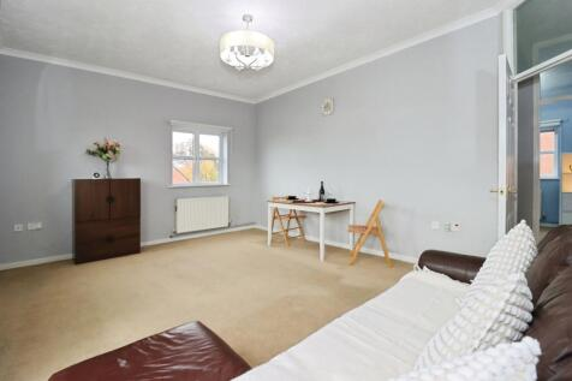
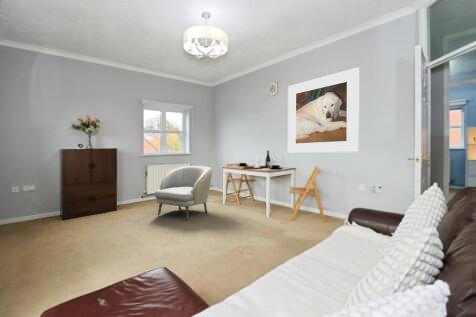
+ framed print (319, 115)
+ armchair (185, 189)
